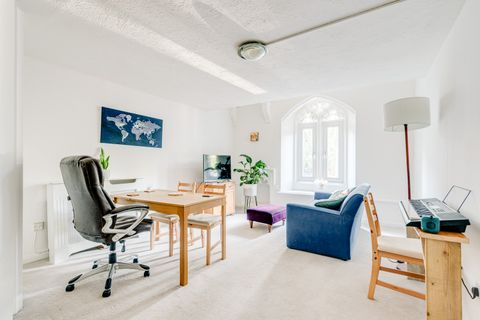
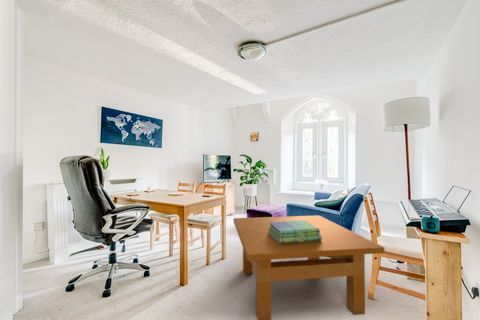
+ table (293, 257)
+ stack of books (293, 230)
